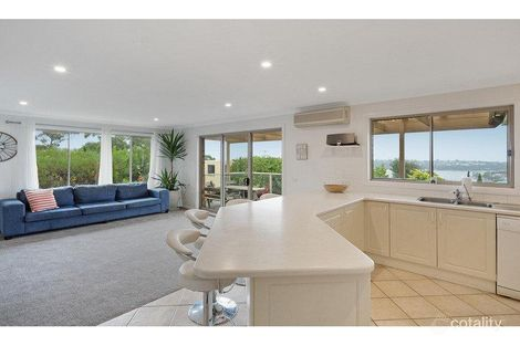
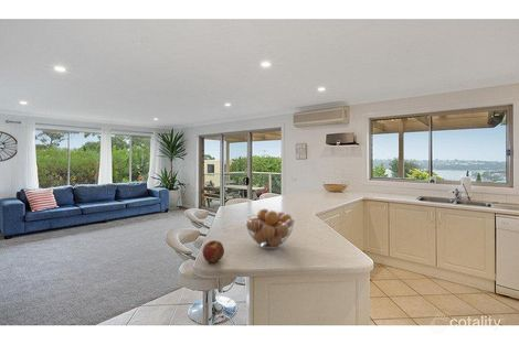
+ fruit basket (269, 227)
+ apple (213, 250)
